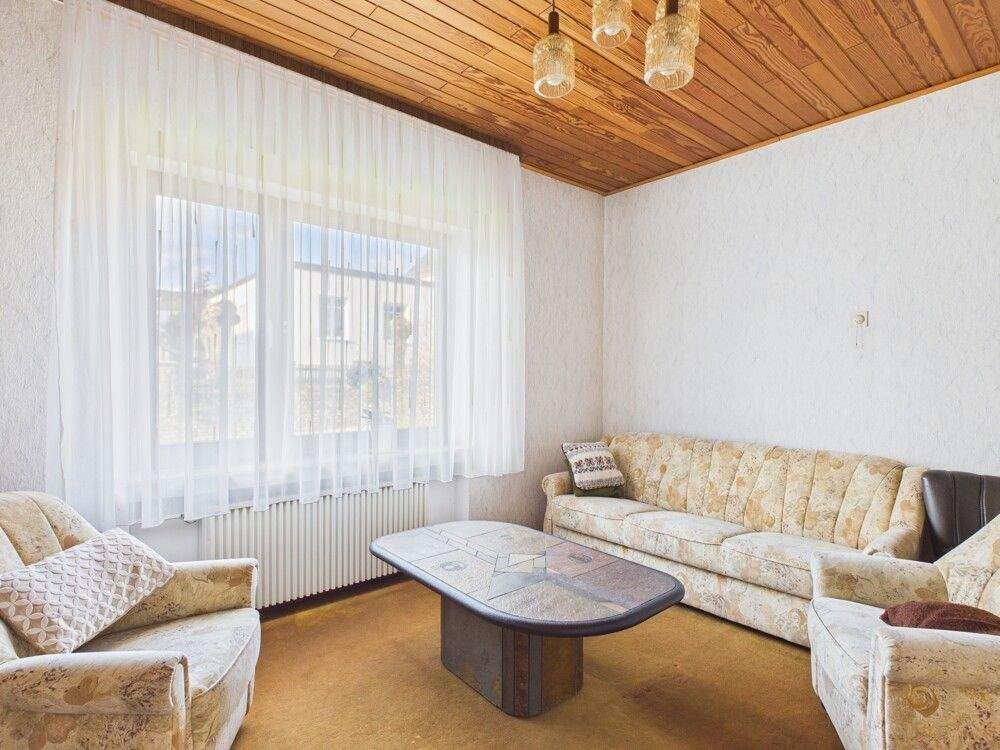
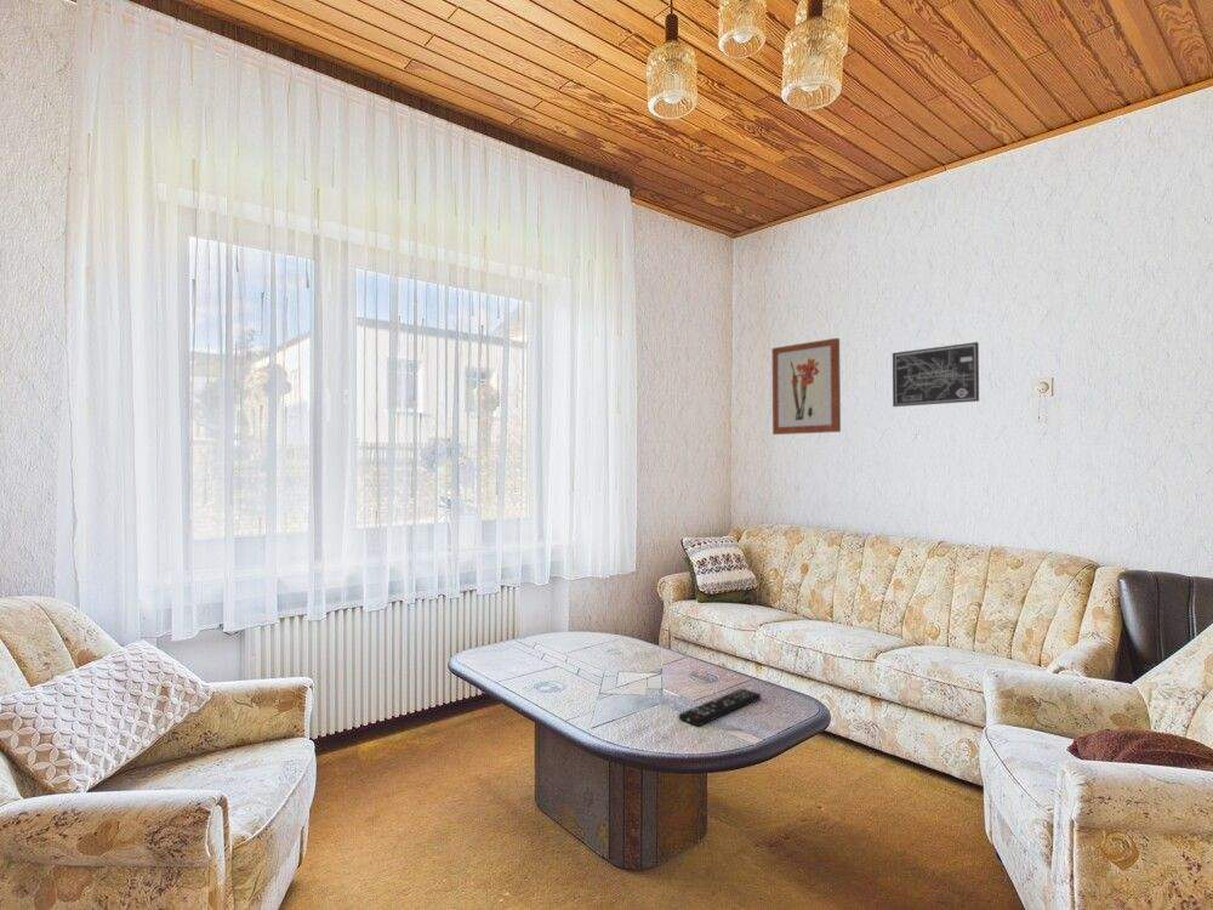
+ remote control (721, 705)
+ wall art (804, 388)
+ wall art (933, 375)
